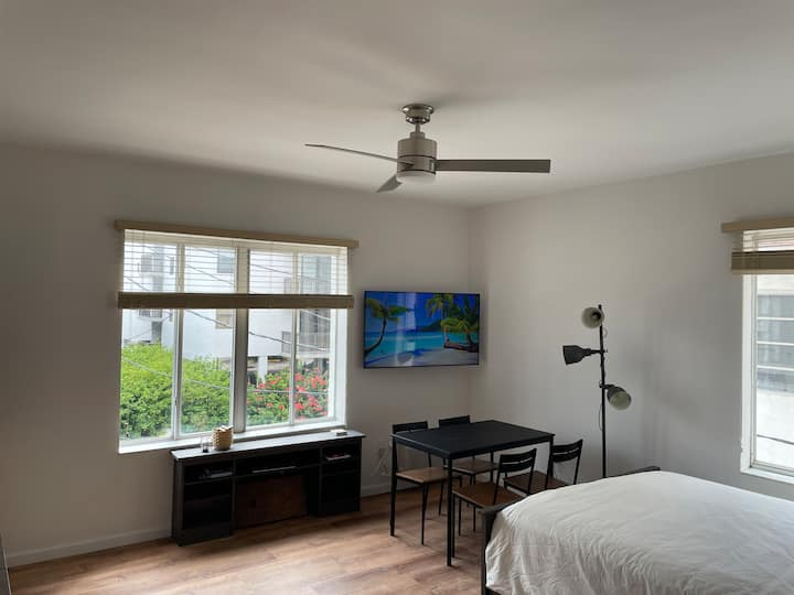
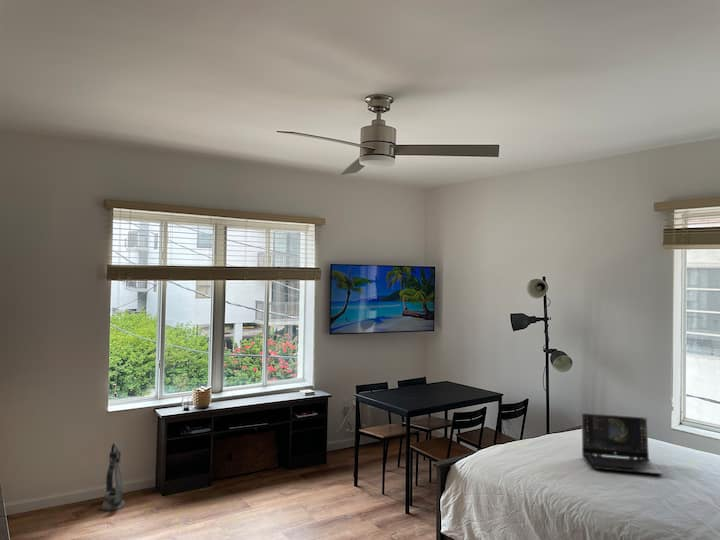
+ laptop (619, 442)
+ lantern (115, 474)
